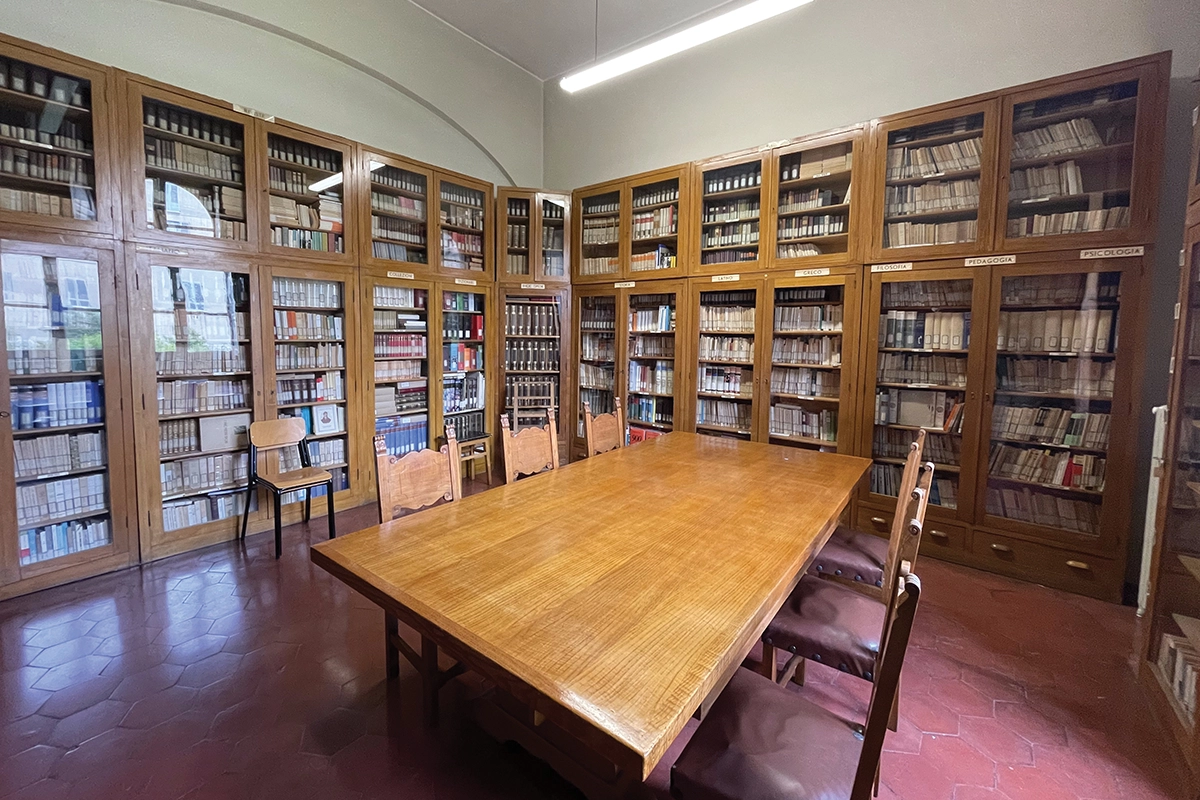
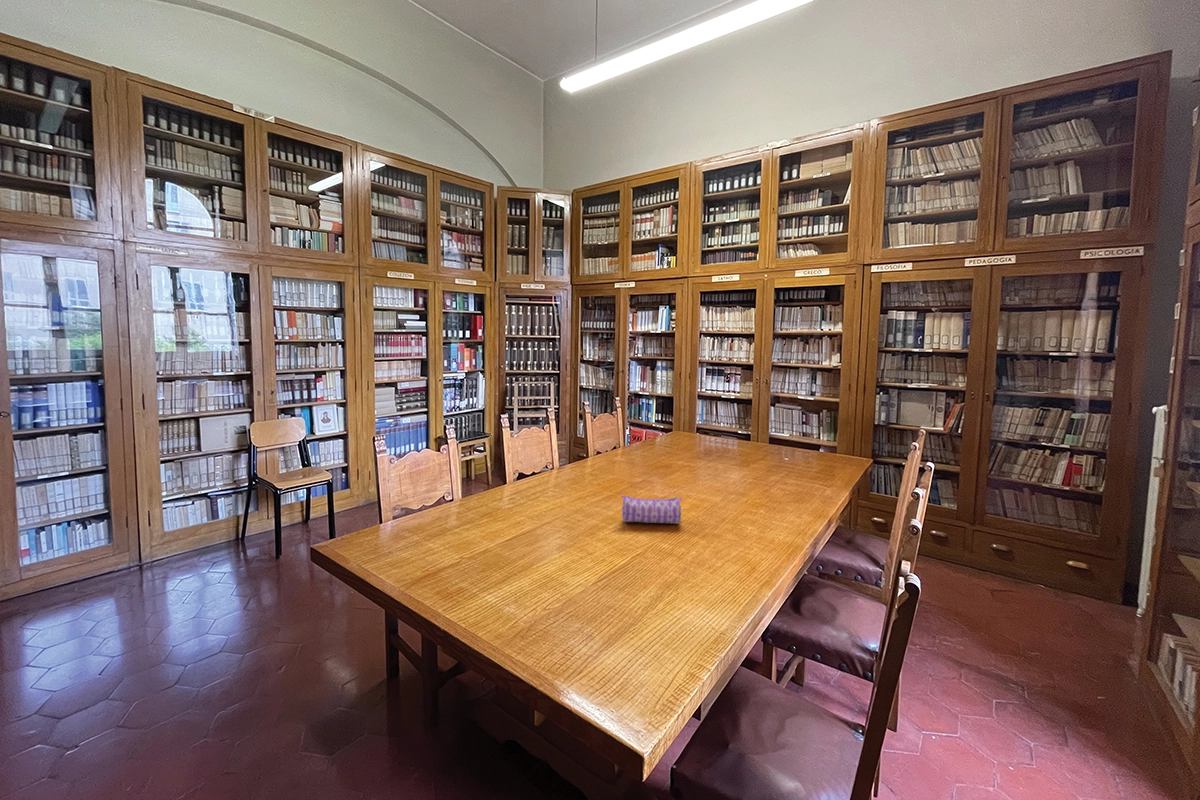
+ pencil case (651, 509)
